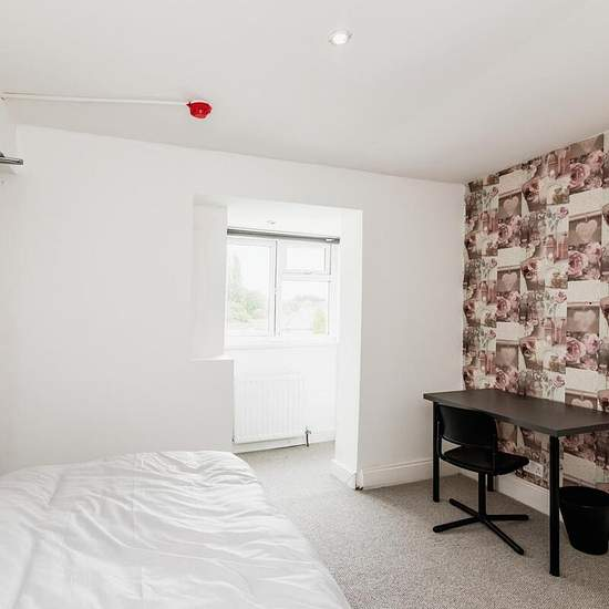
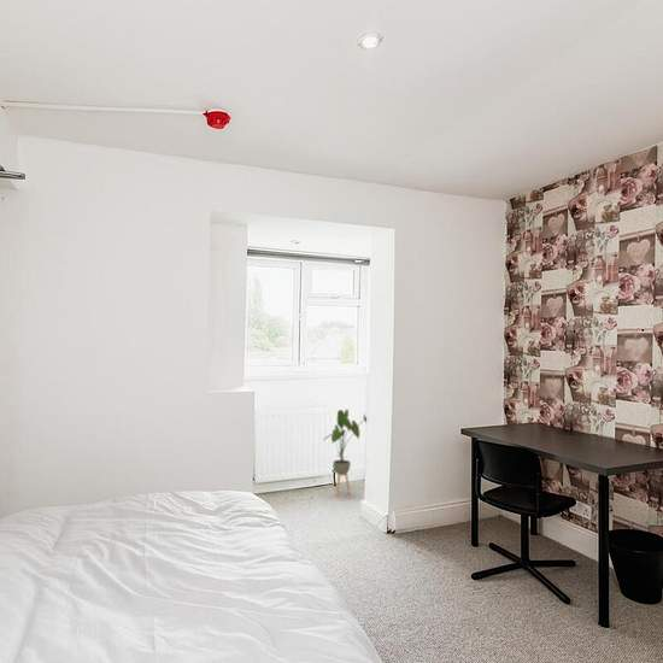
+ house plant (344, 448)
